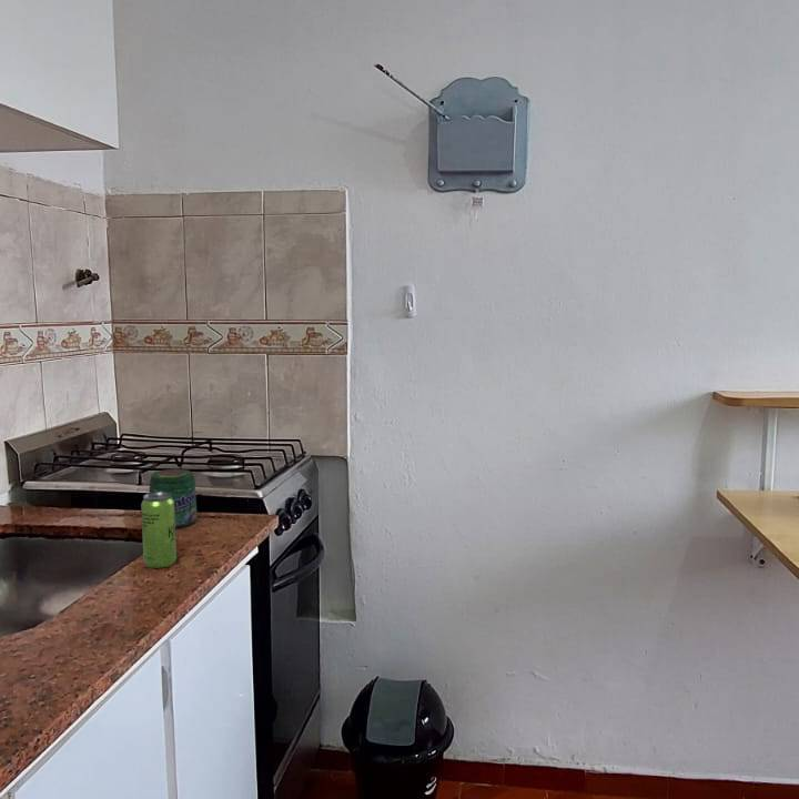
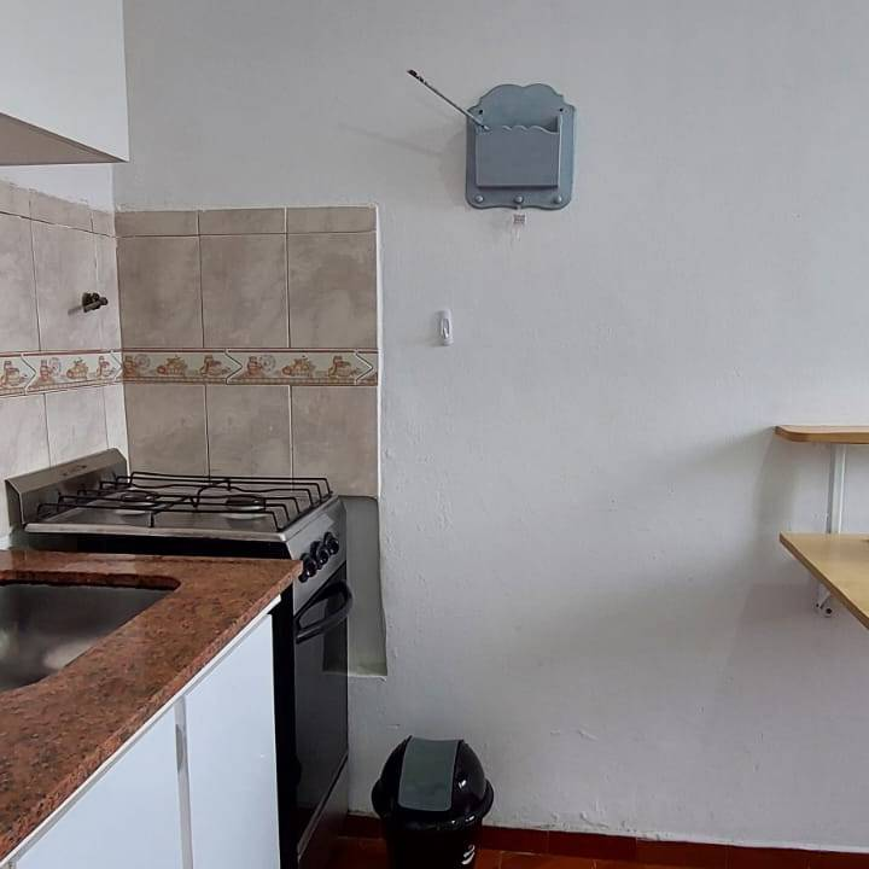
- beverage can (159, 529)
- jar (172, 497)
